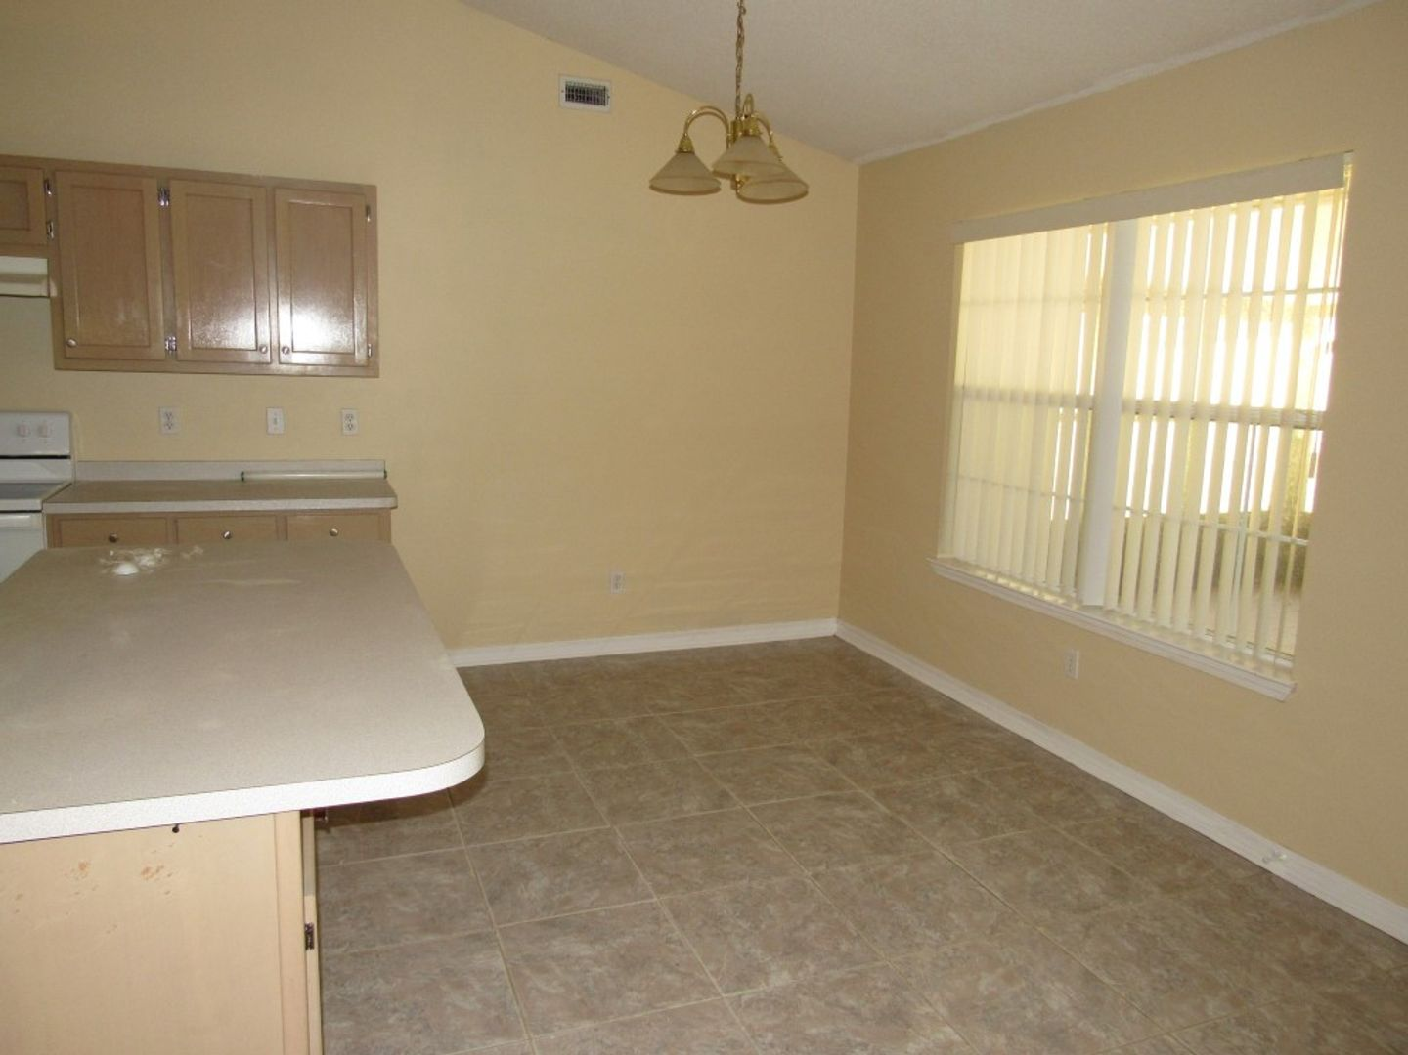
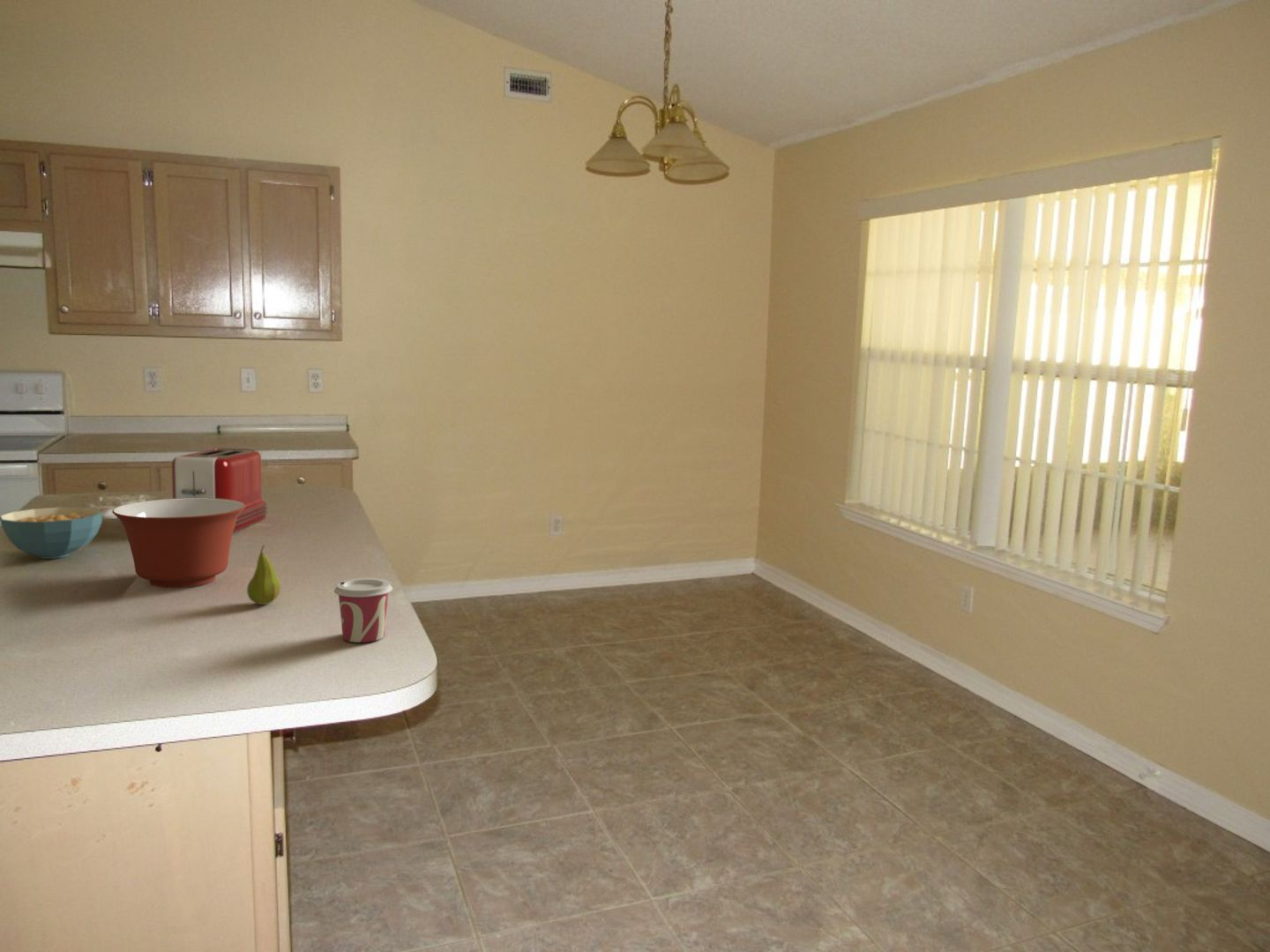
+ mixing bowl (182, 544)
+ cereal bowl (53, 535)
+ fruit (263, 574)
+ toaster (219, 488)
+ cup (363, 610)
